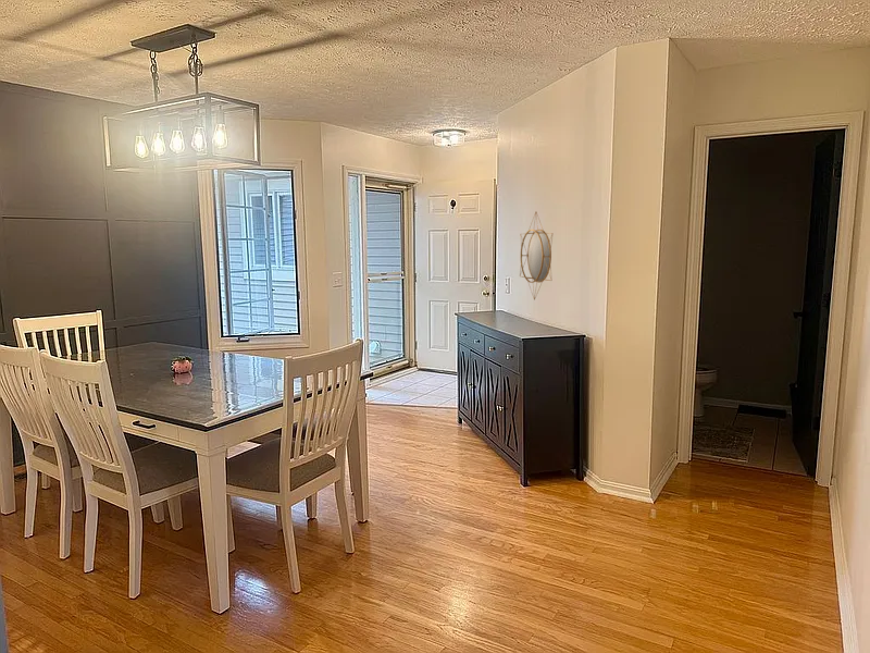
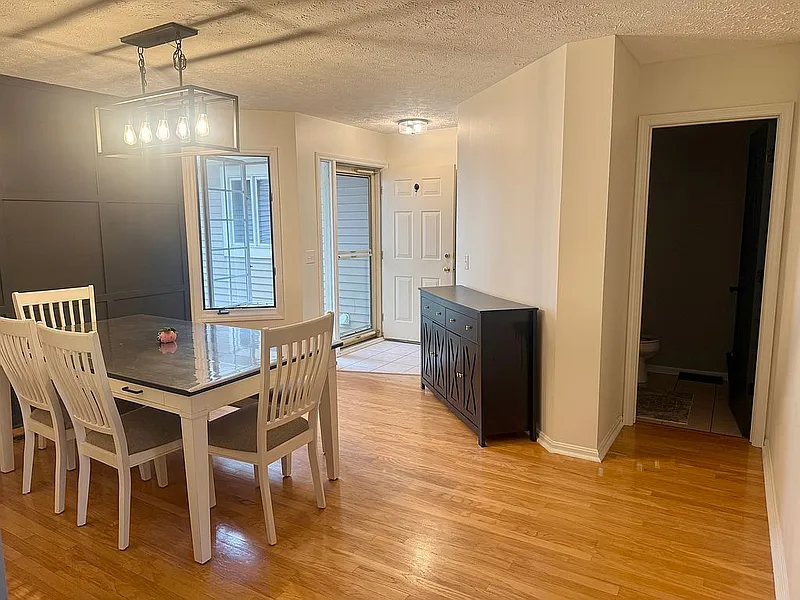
- home mirror (535, 256)
